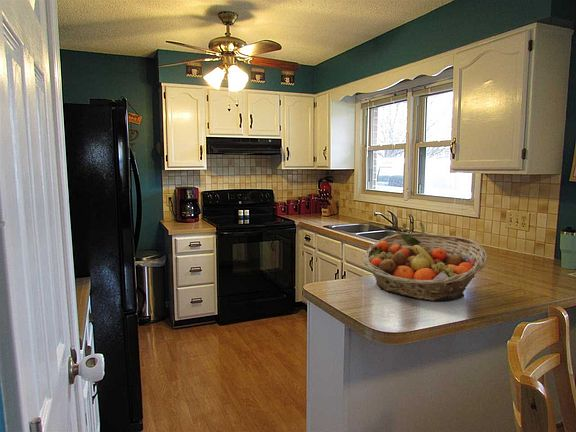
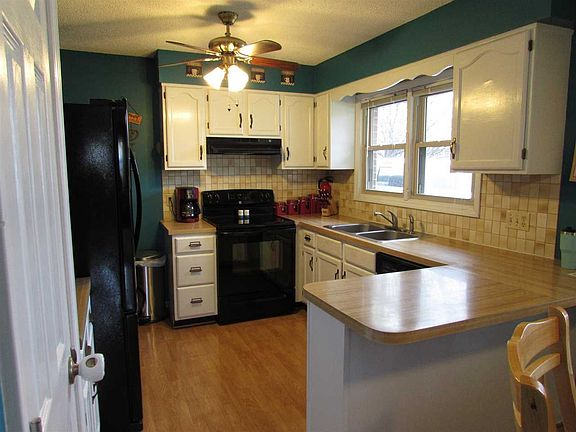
- fruit basket (421, 263)
